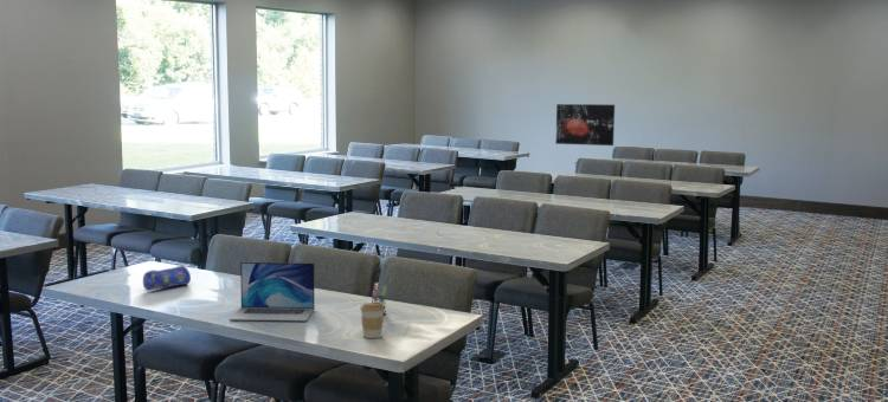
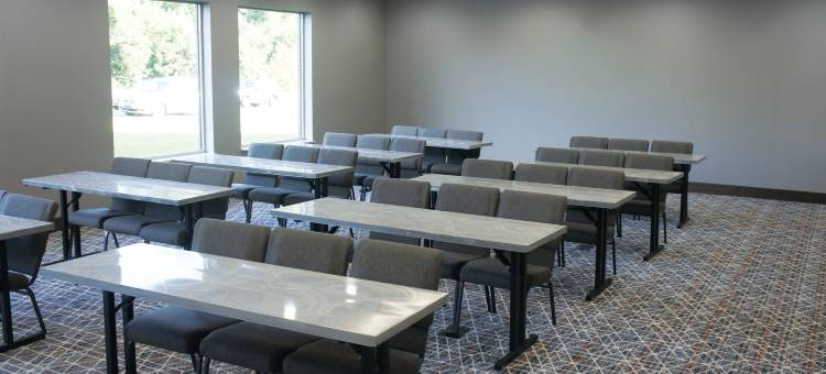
- pen holder (379, 299)
- wall art (584, 124)
- coffee cup (372, 319)
- laptop (272, 290)
- pencil case (167, 277)
